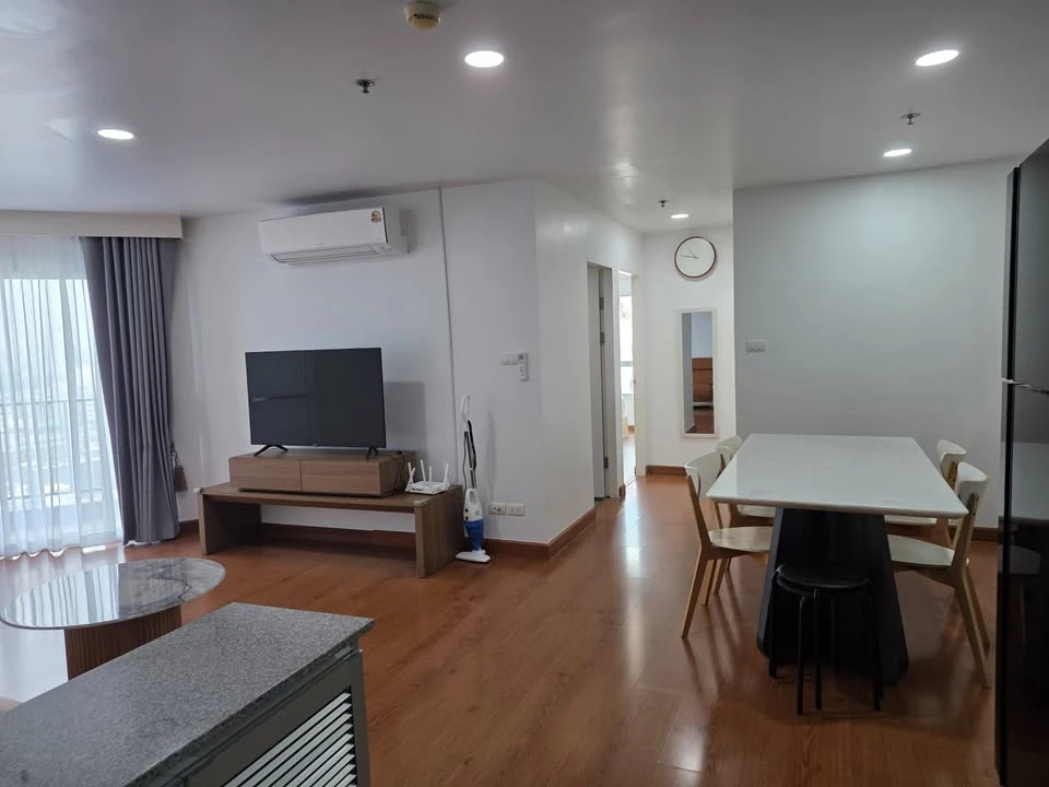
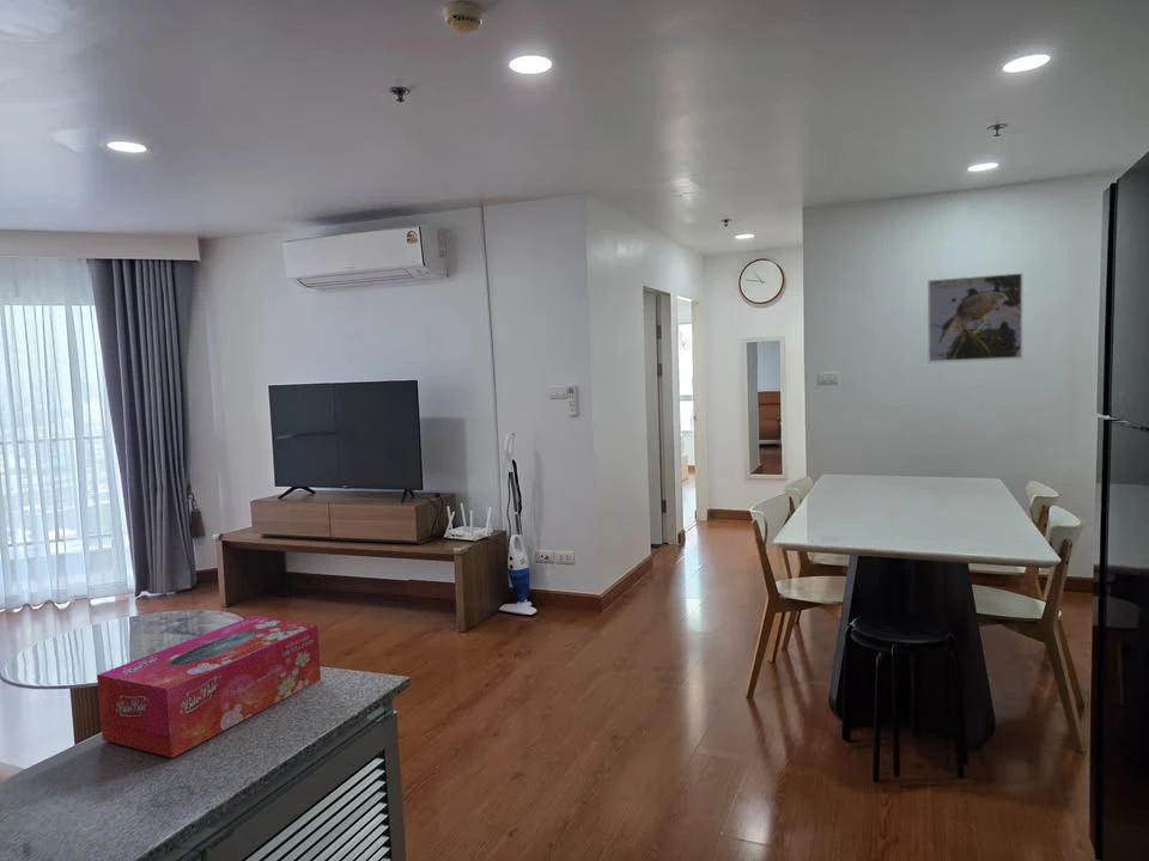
+ tissue box (218, 677)
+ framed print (973, 319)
